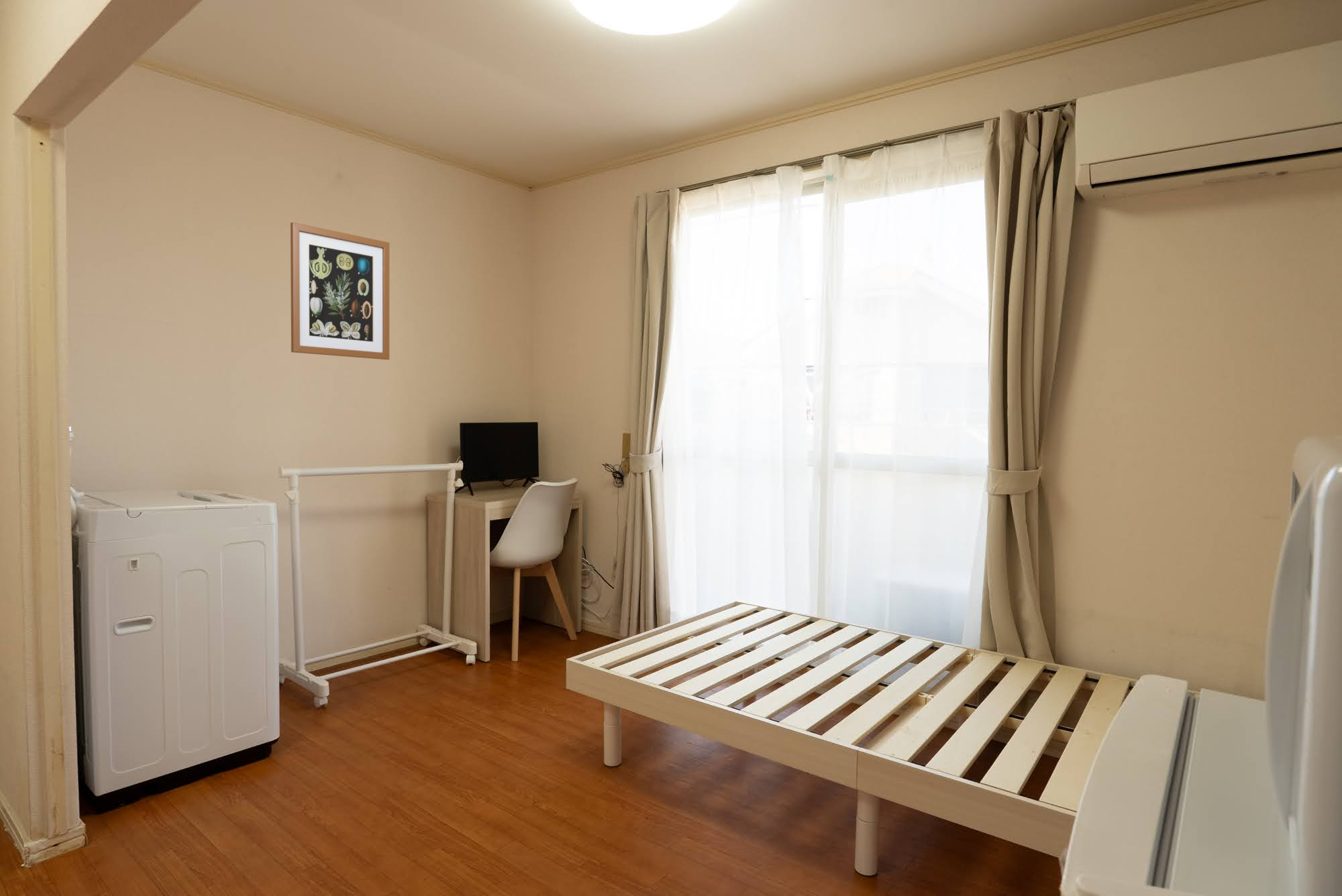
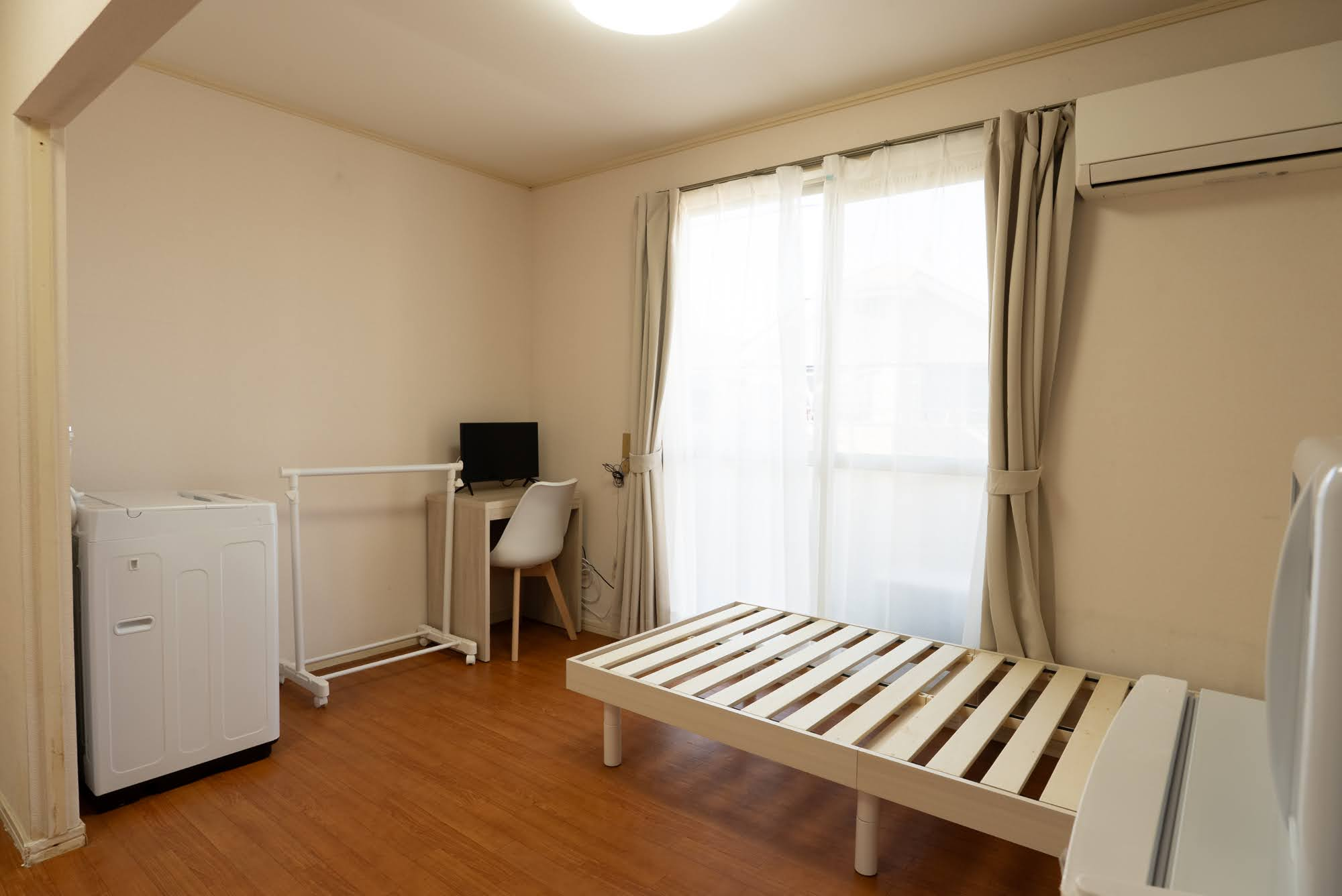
- wall art (342, 294)
